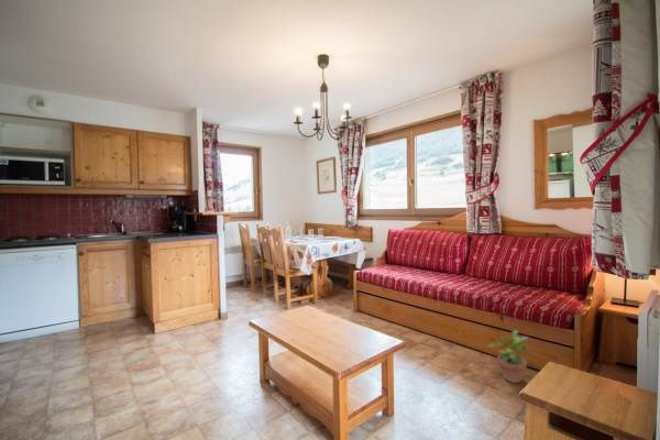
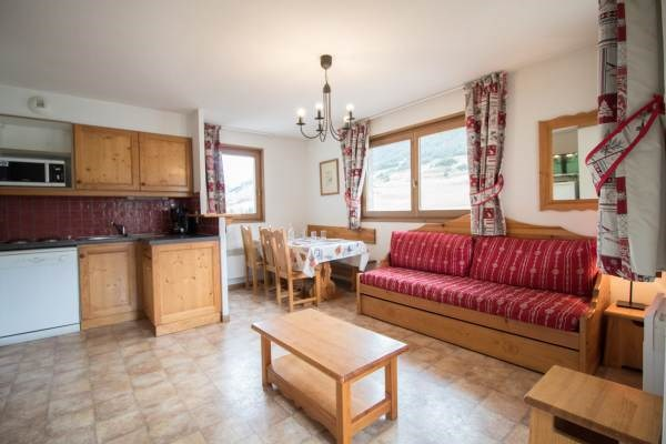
- potted plant (509, 353)
